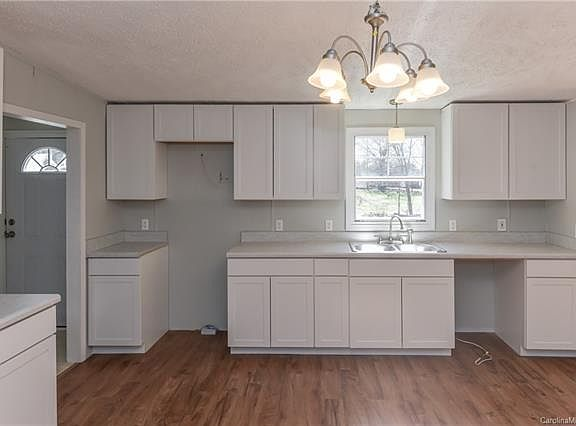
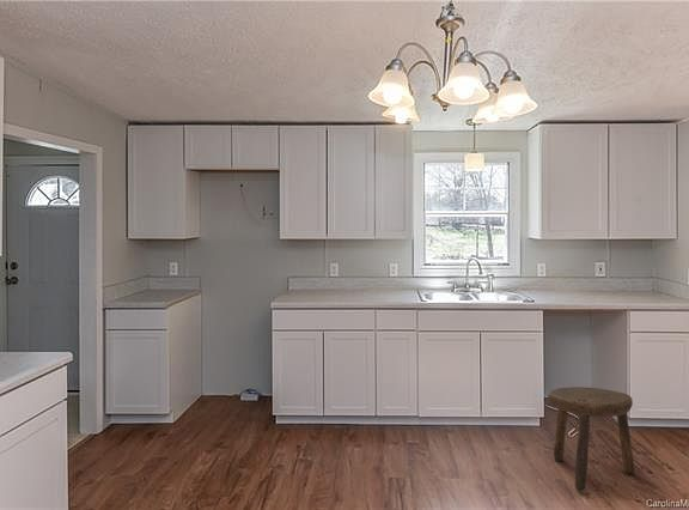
+ stool (586, 435)
